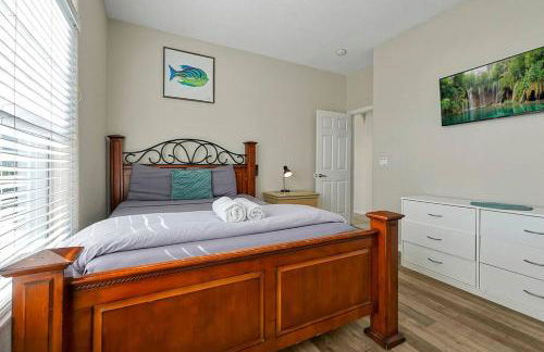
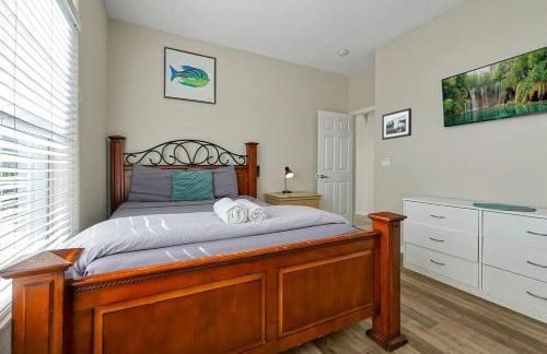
+ picture frame (396, 125)
